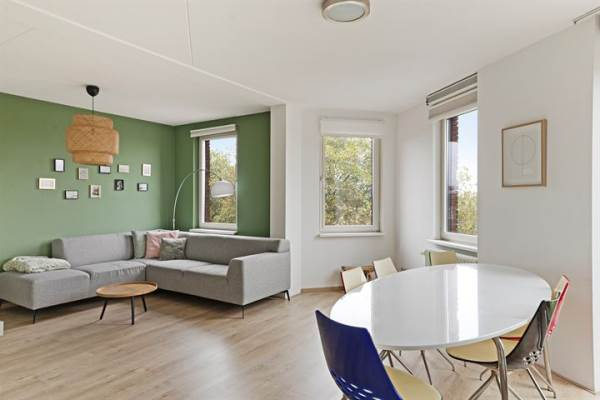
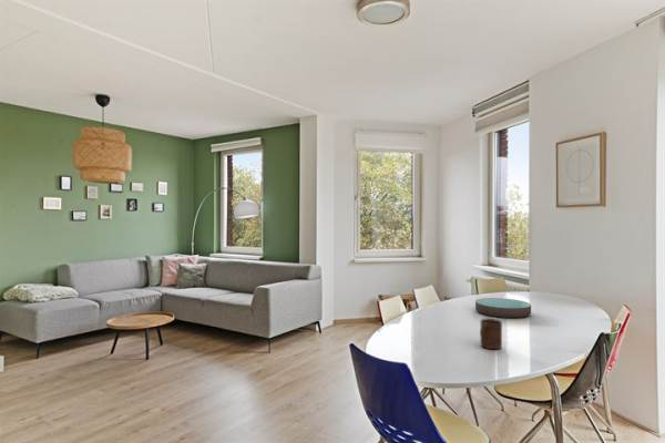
+ bowl (502, 307)
+ cup (490, 334)
